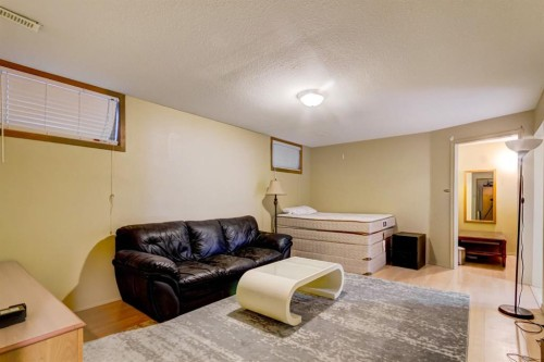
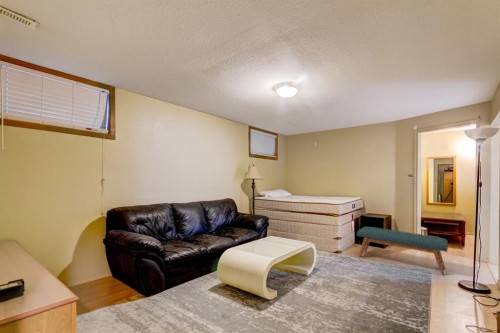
+ bench (399, 246)
